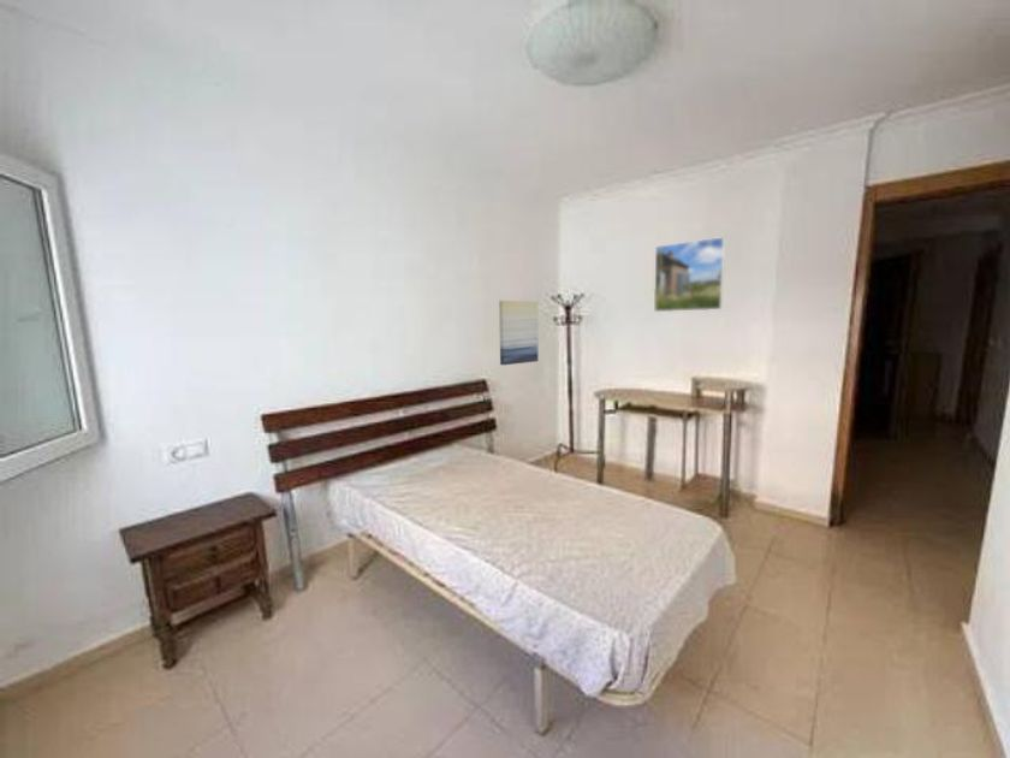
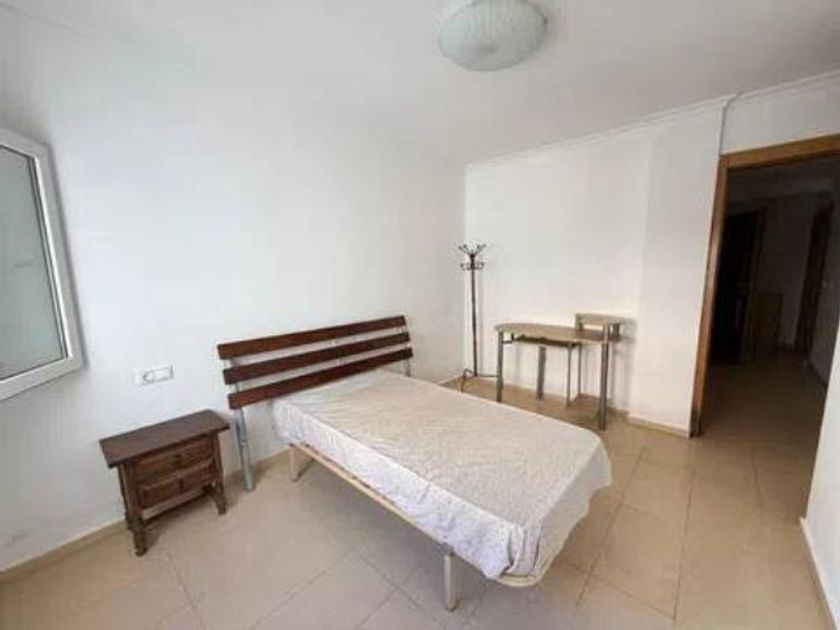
- wall art (519, 332)
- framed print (687, 276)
